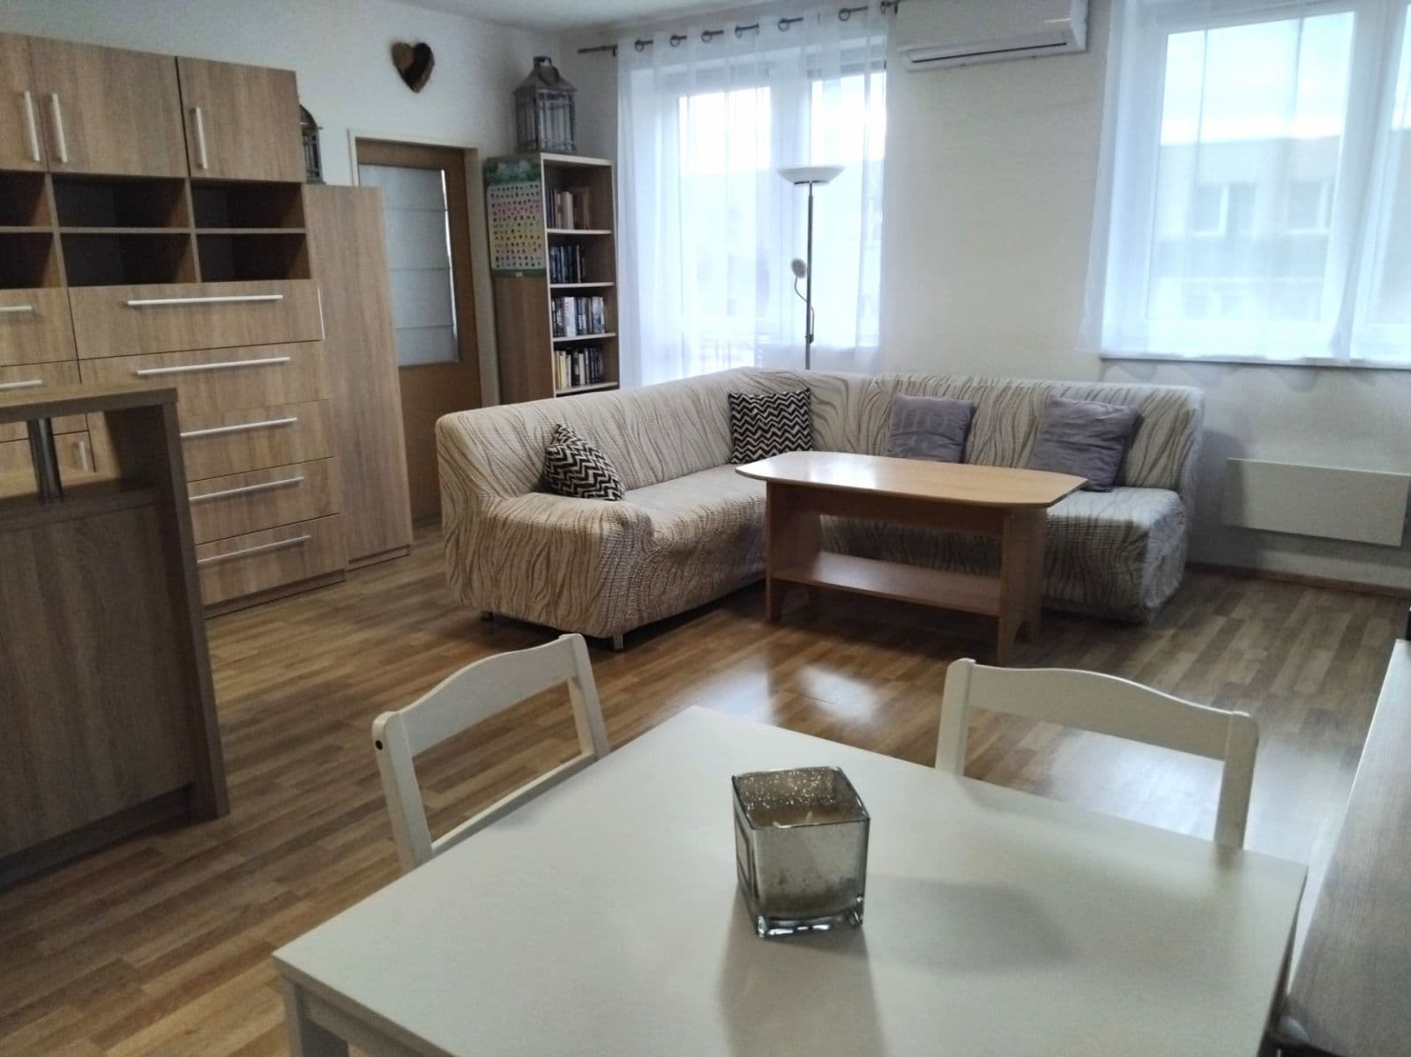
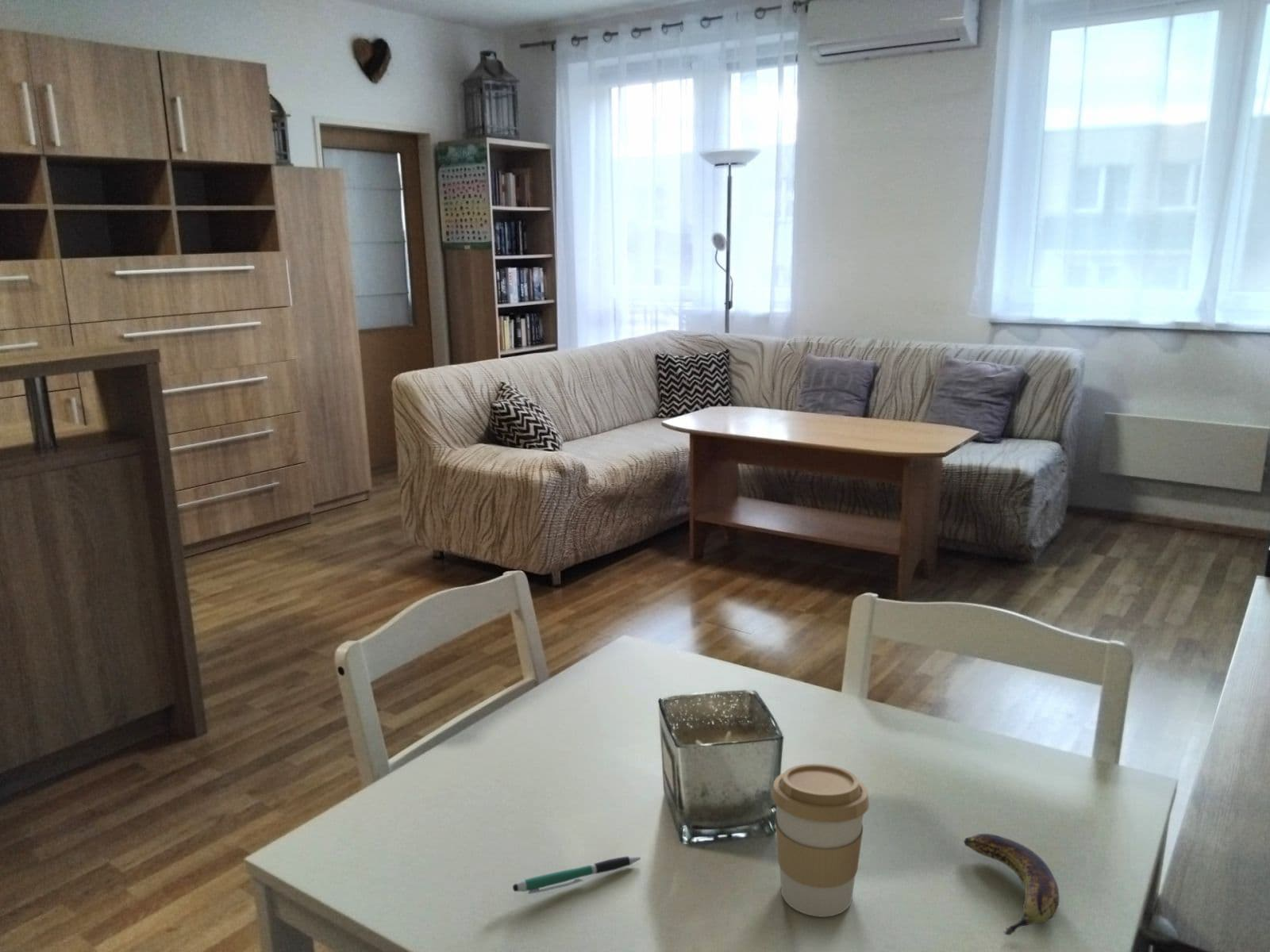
+ pen (579, 872)
+ coffee cup (818, 835)
+ banana (1012, 869)
